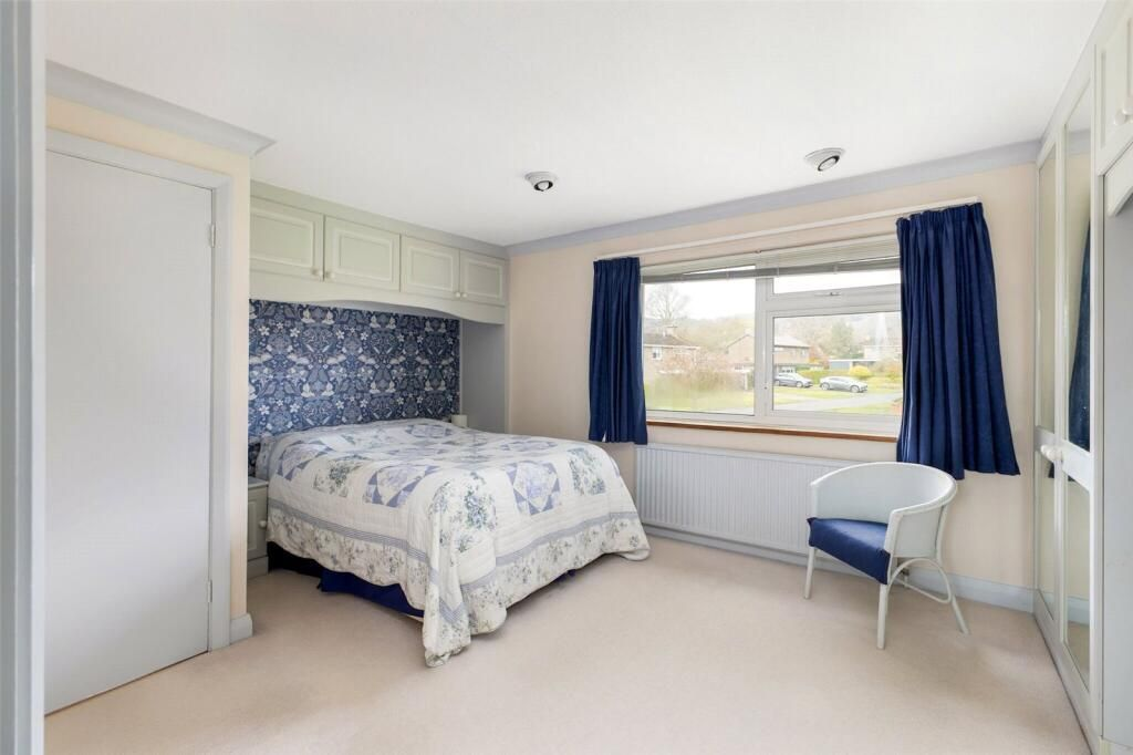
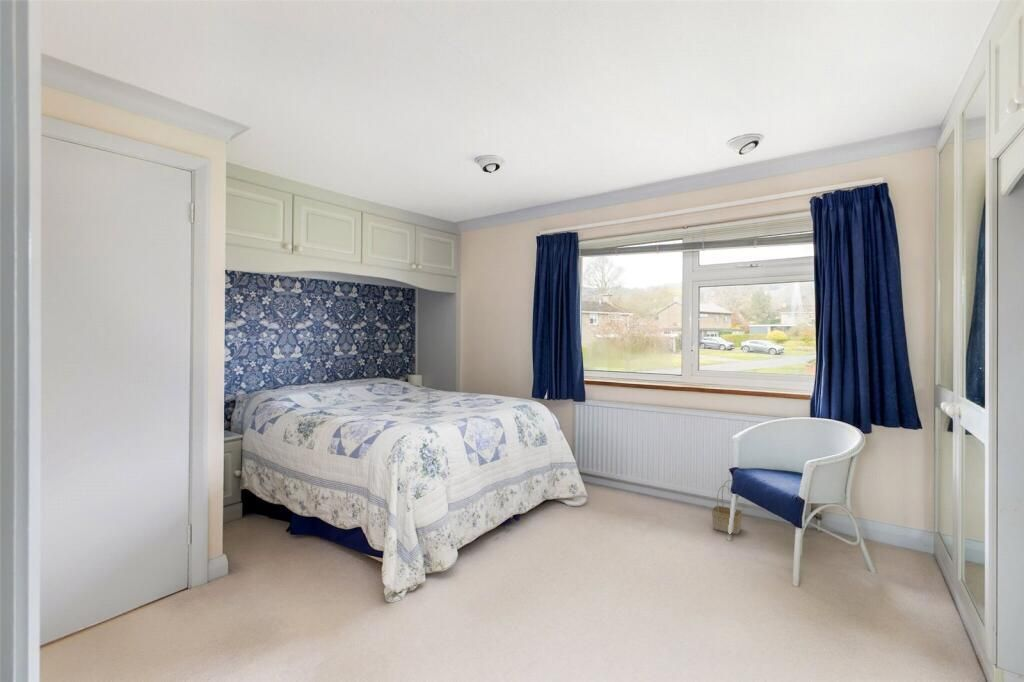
+ basket (727, 507)
